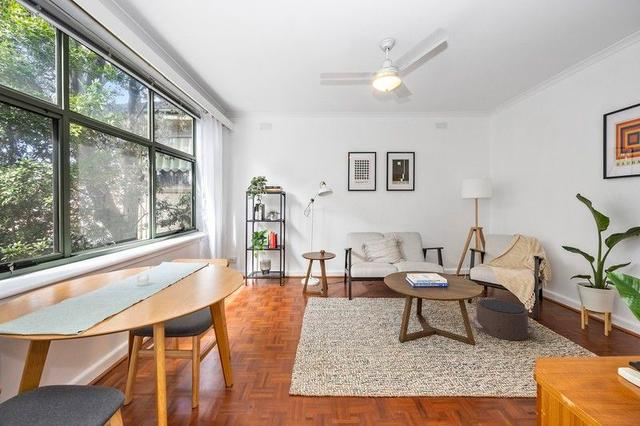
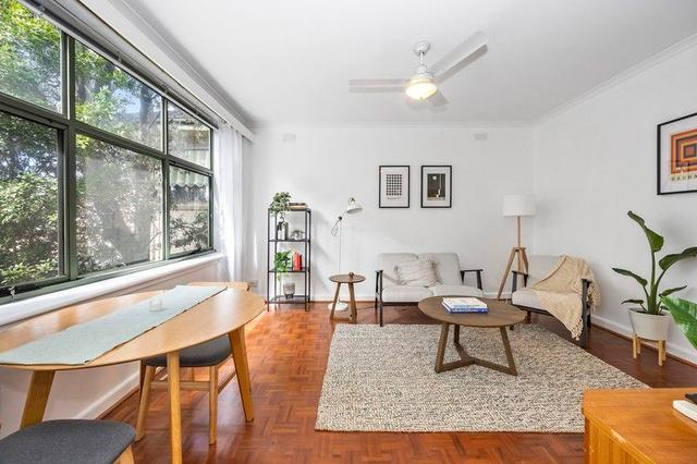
- pouf (501, 319)
